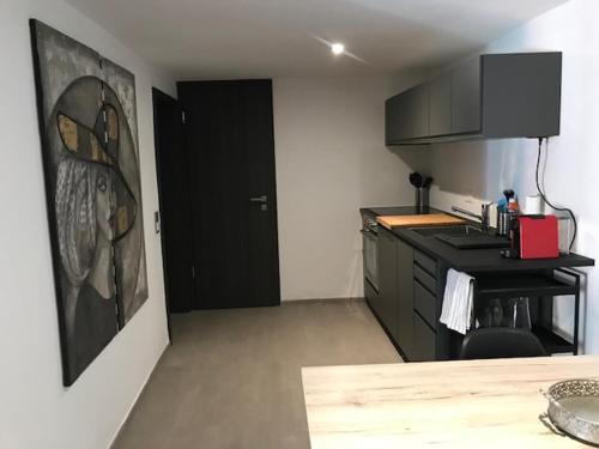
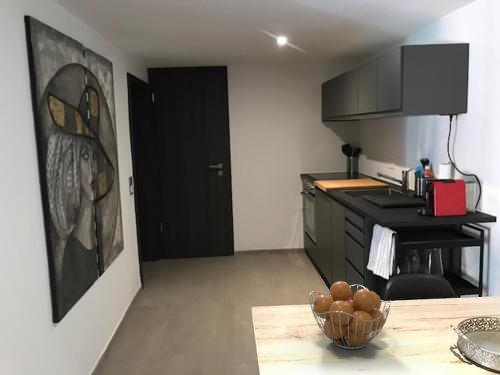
+ fruit basket (349, 314)
